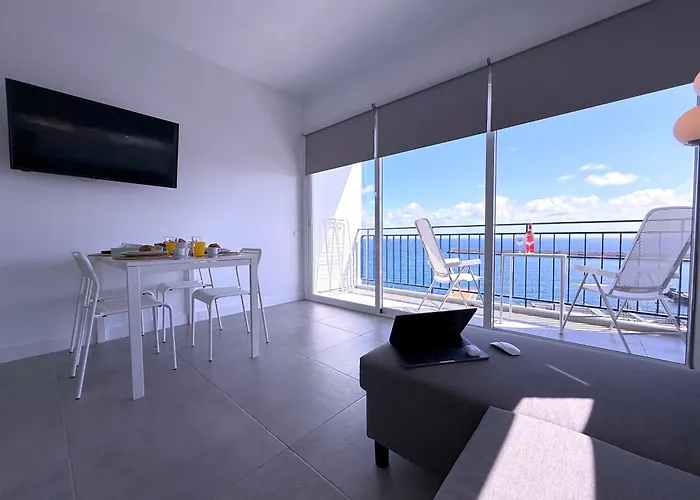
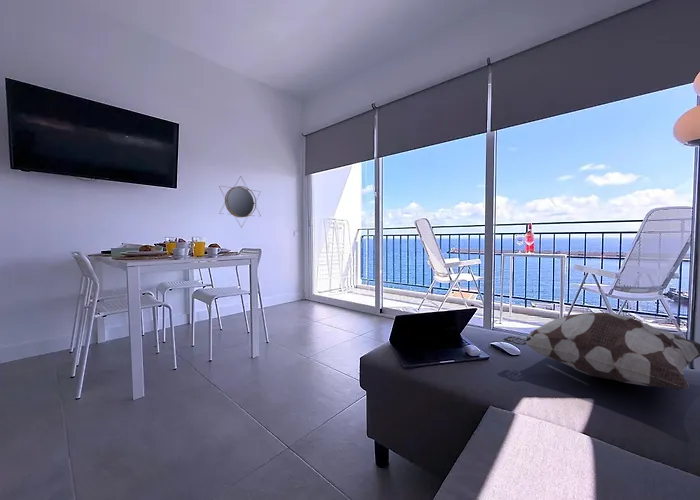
+ home mirror (241, 201)
+ decorative pillow (601, 344)
